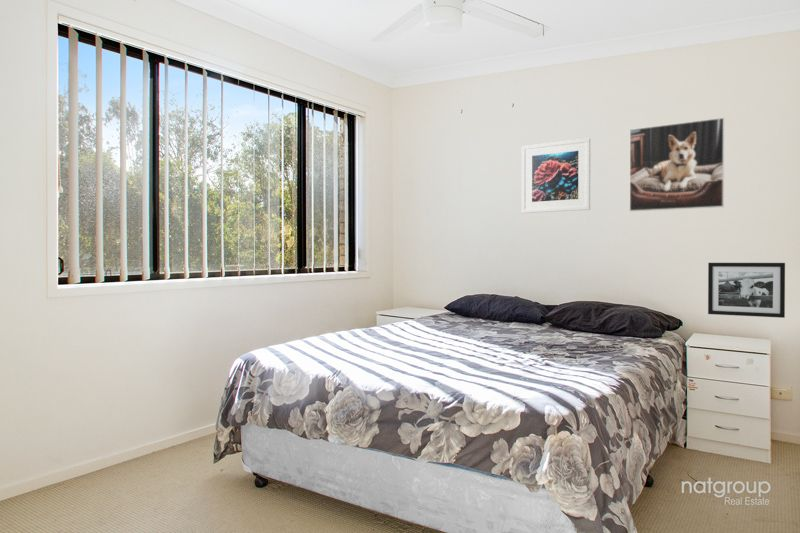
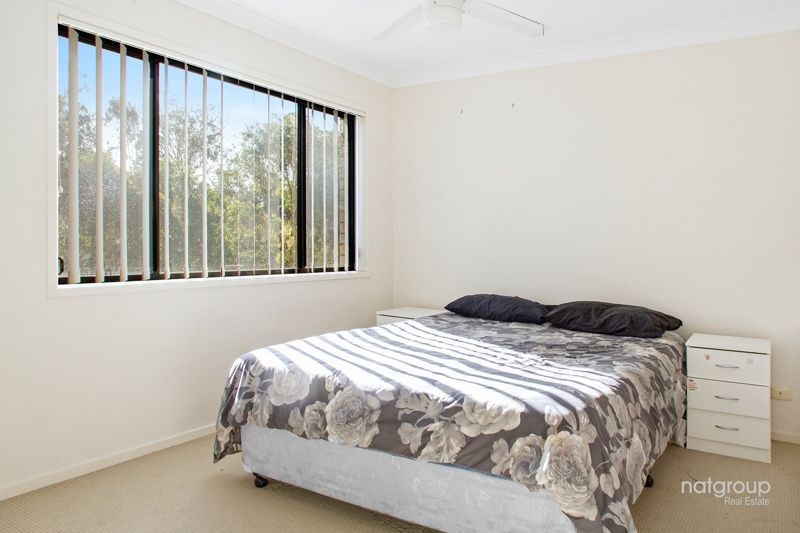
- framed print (674, 166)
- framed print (554, 177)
- picture frame (745, 289)
